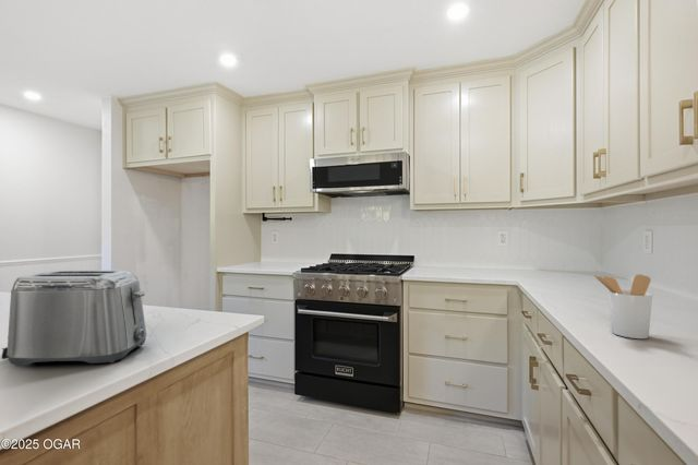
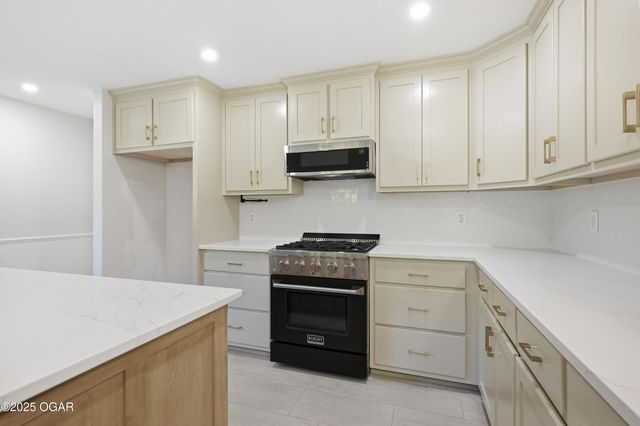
- toaster (76, 313)
- utensil holder (619, 302)
